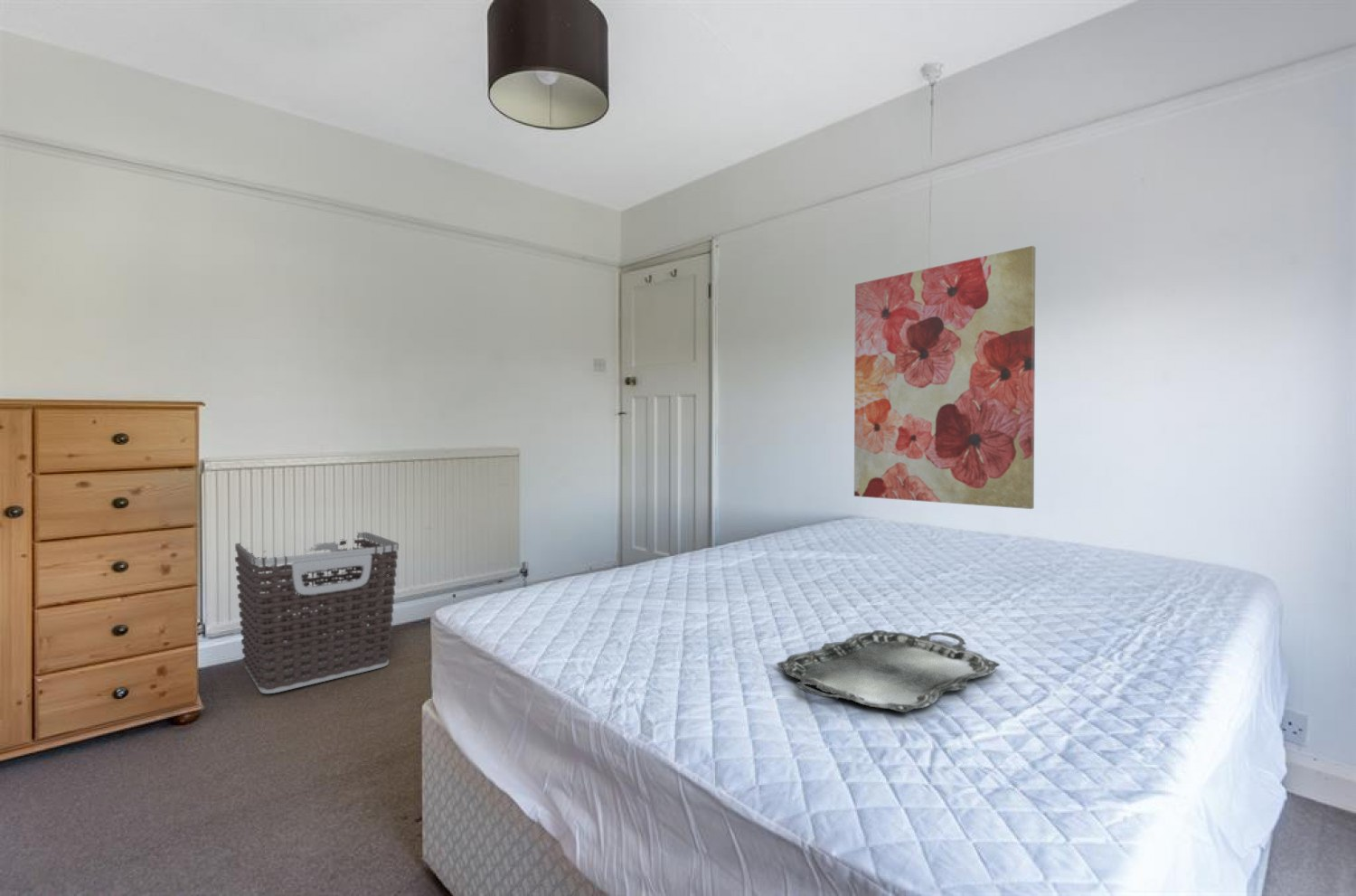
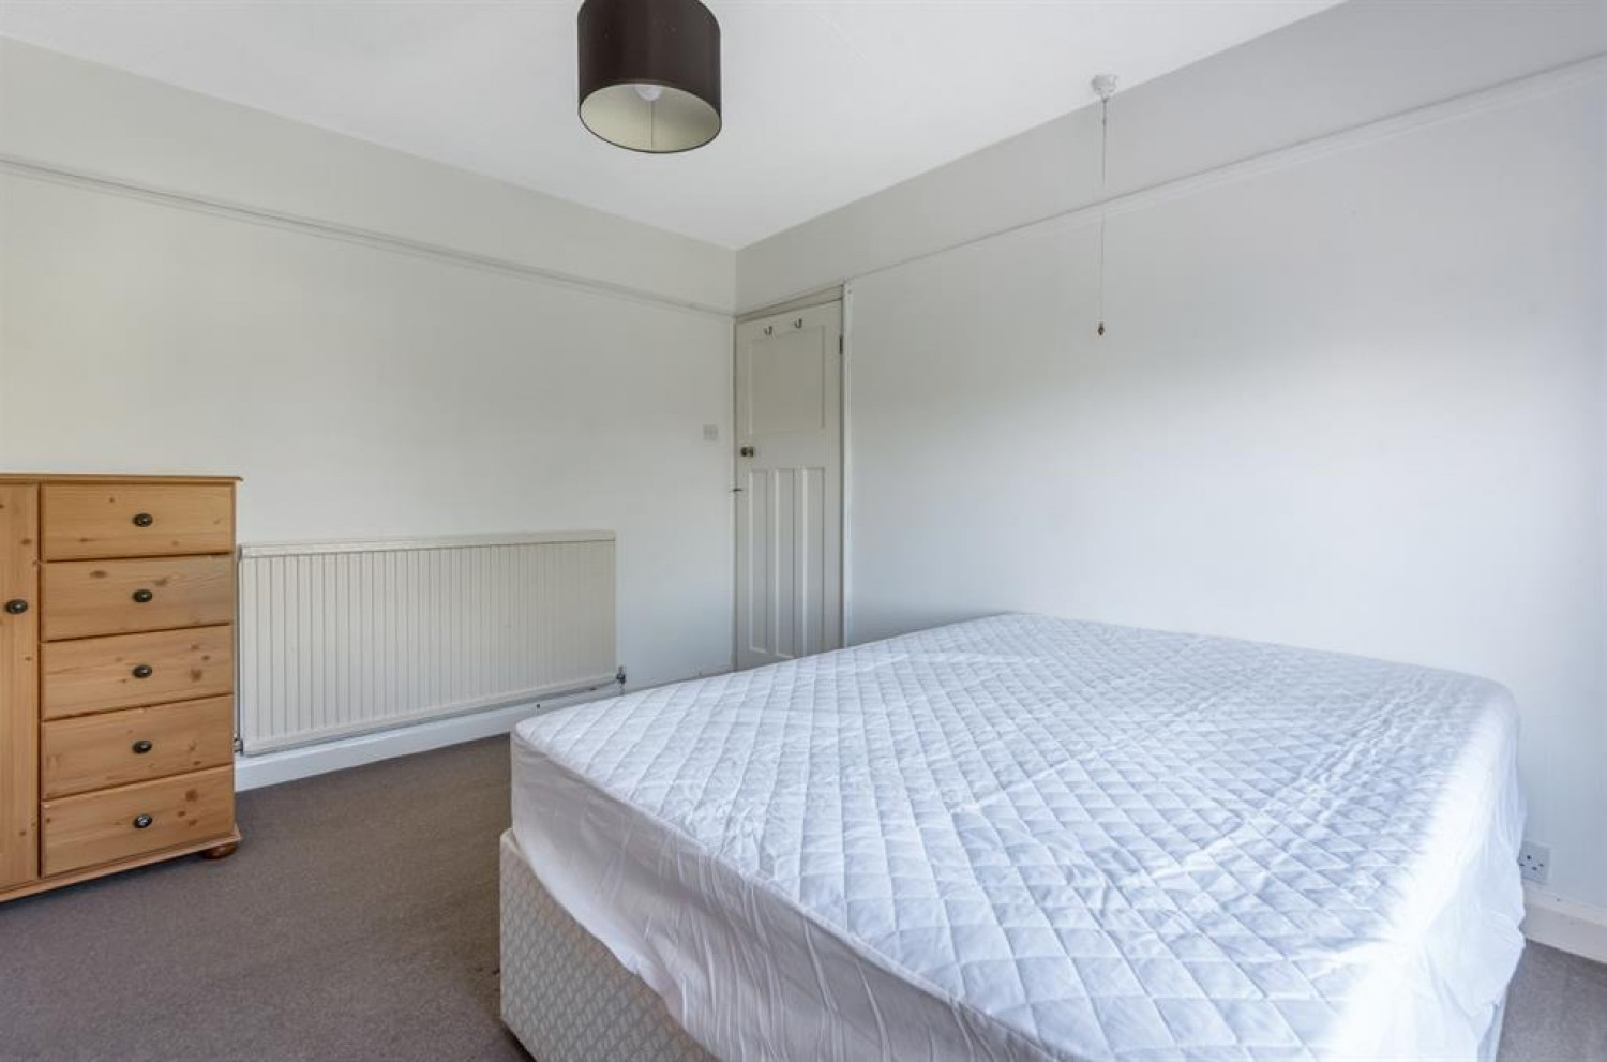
- wall art (935, 384)
- clothes hamper (317, 603)
- serving tray (888, 664)
